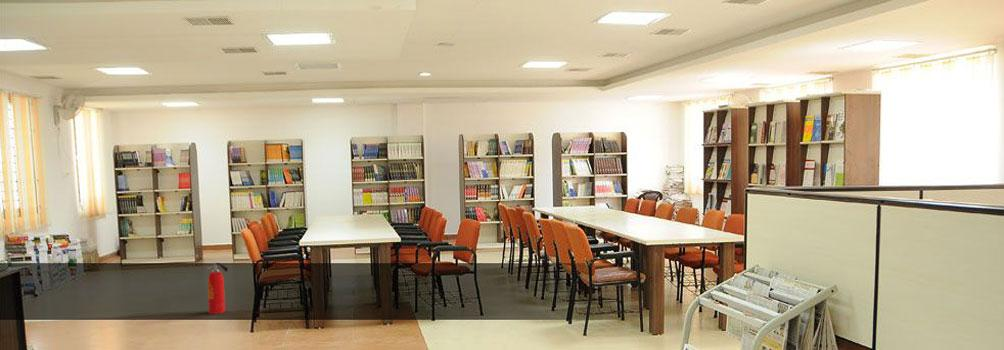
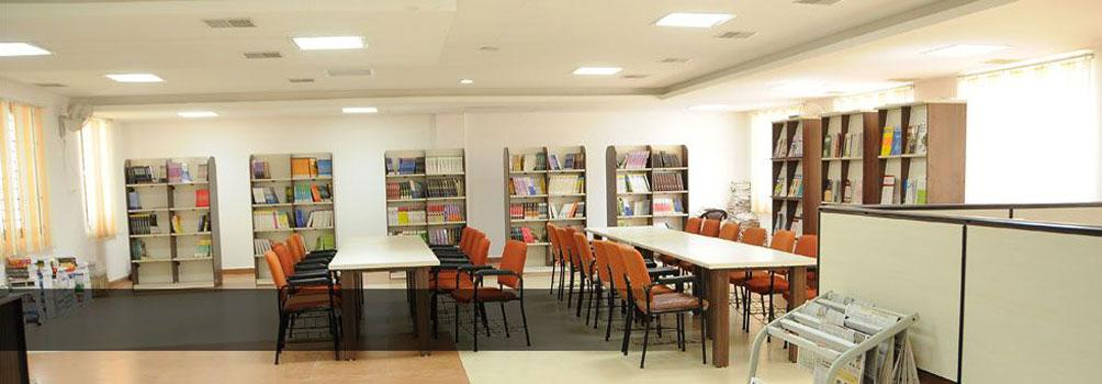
- fire extinguisher (216, 287)
